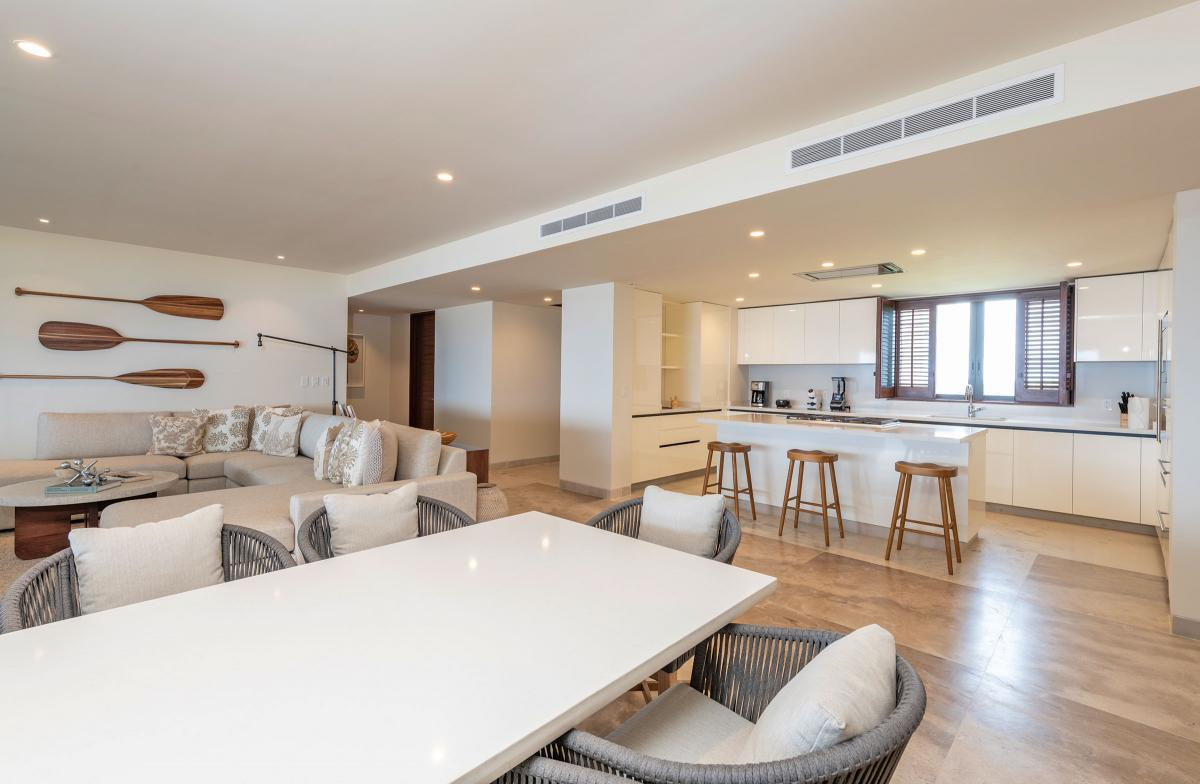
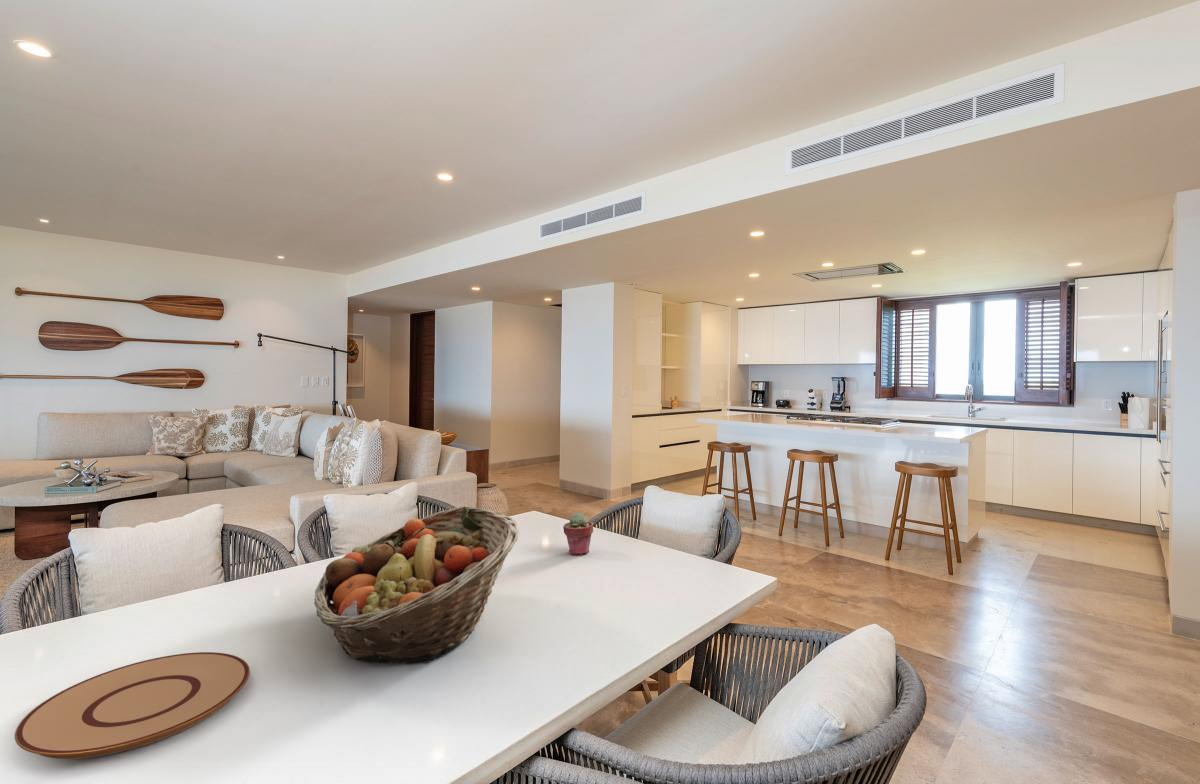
+ plate (144, 699)
+ potted succulent (578, 532)
+ fruit basket (419, 573)
